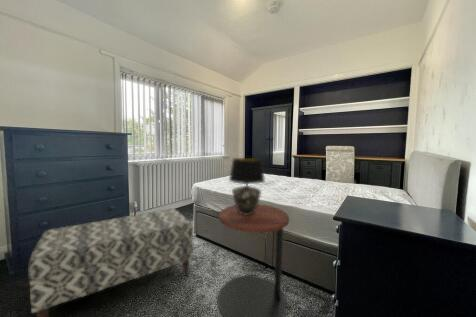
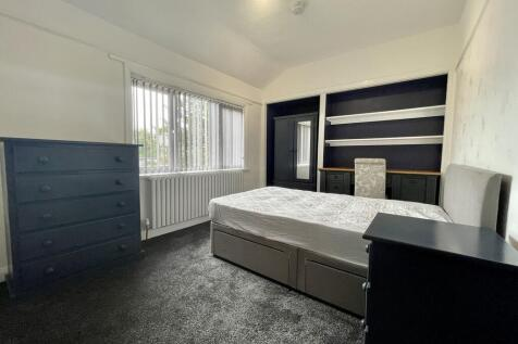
- side table (252, 276)
- table lamp (246, 185)
- bench (123, 254)
